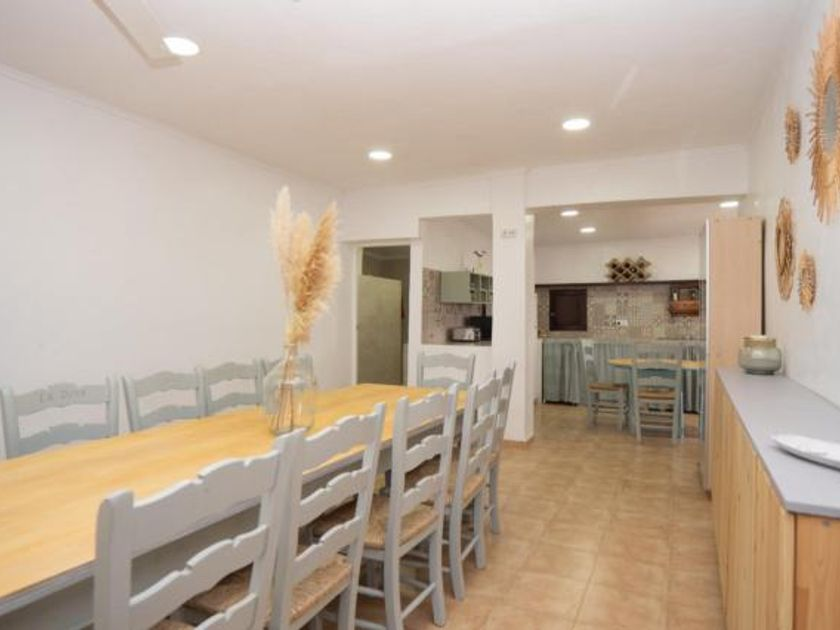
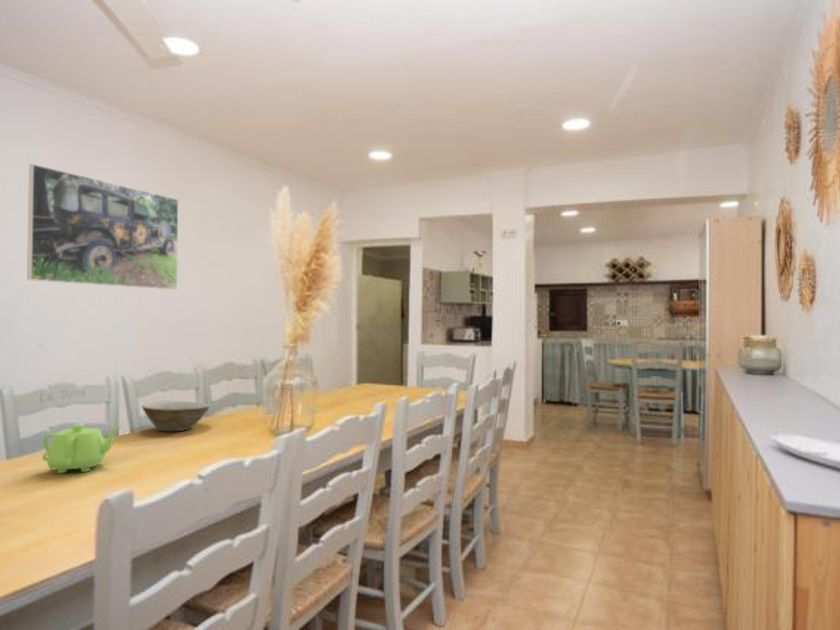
+ teapot (82, 446)
+ bowl (176, 416)
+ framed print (112, 234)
